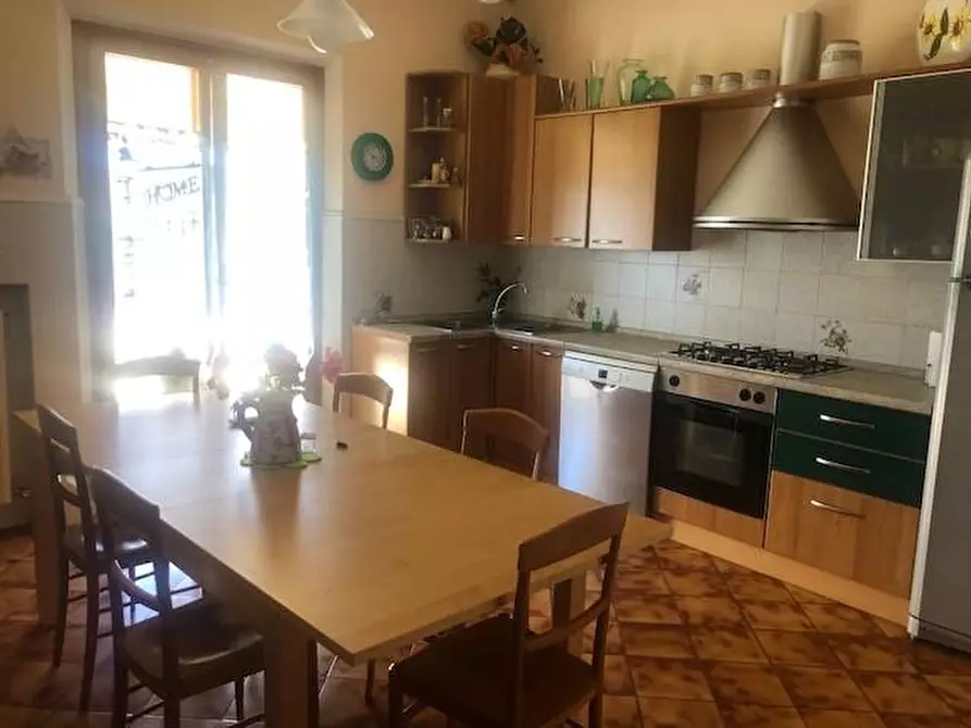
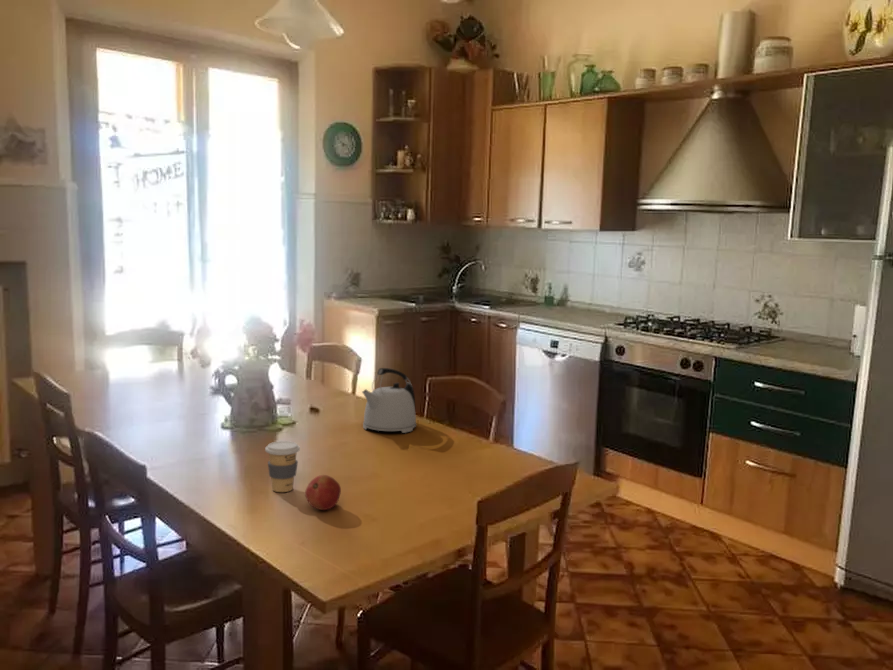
+ coffee cup (282, 466)
+ kettle (389, 397)
+ fruit (323, 491)
